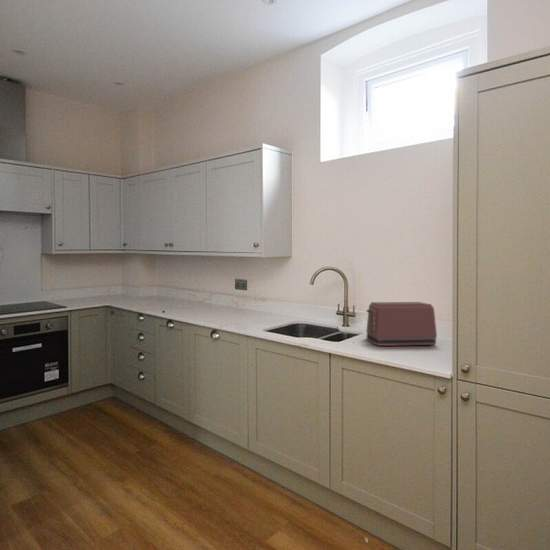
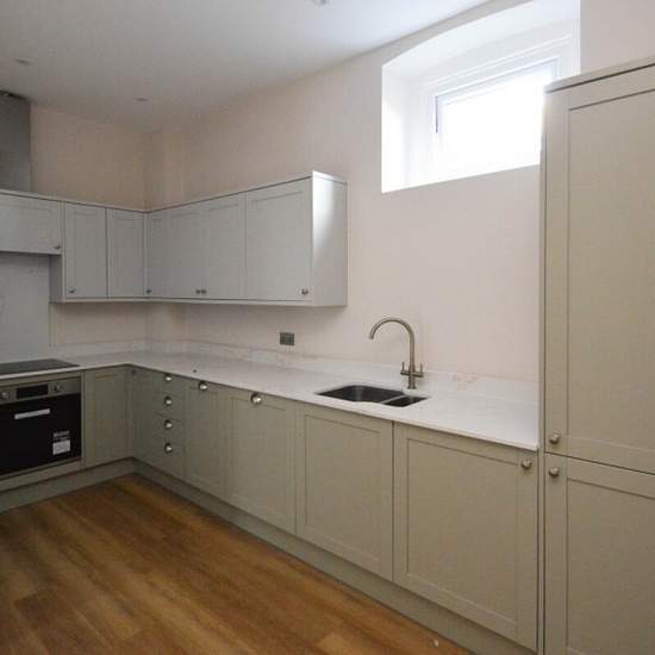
- toaster (398, 322)
